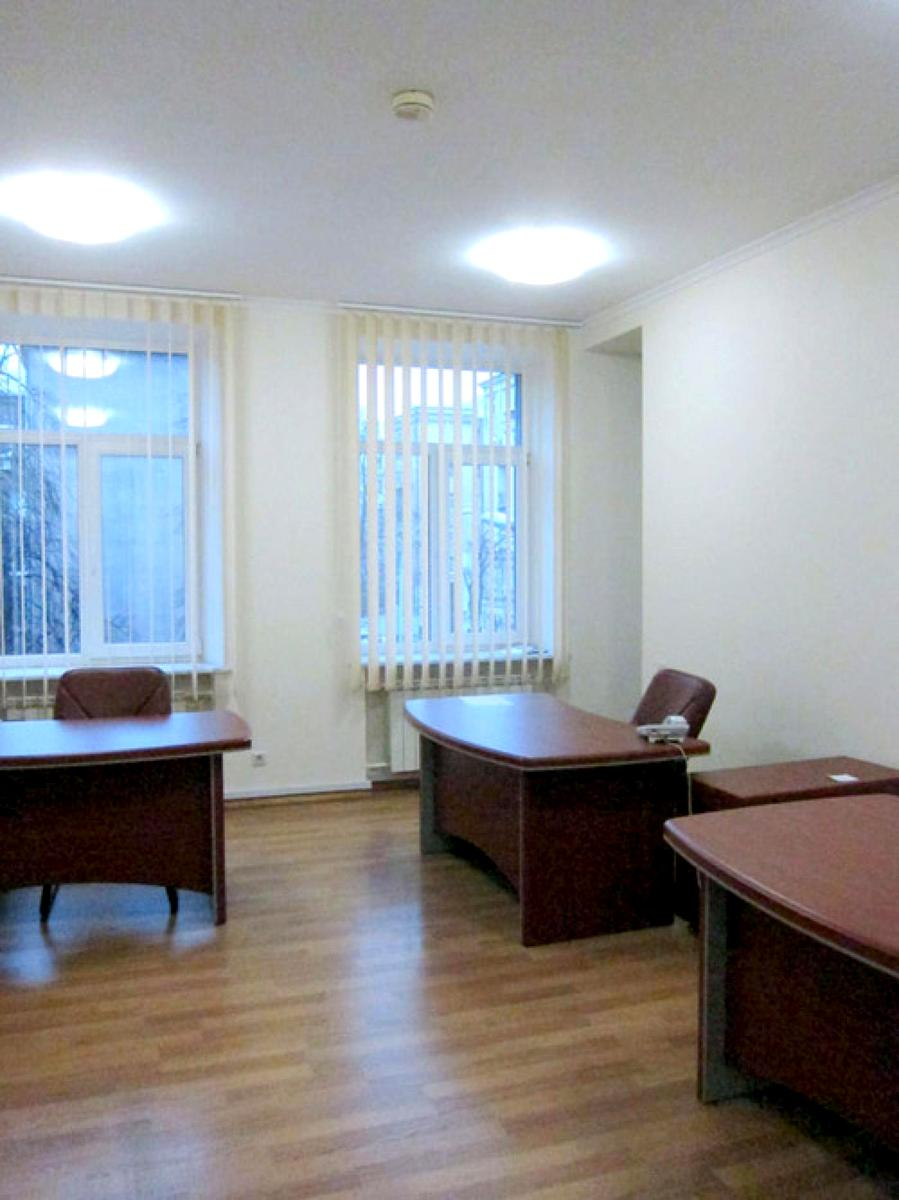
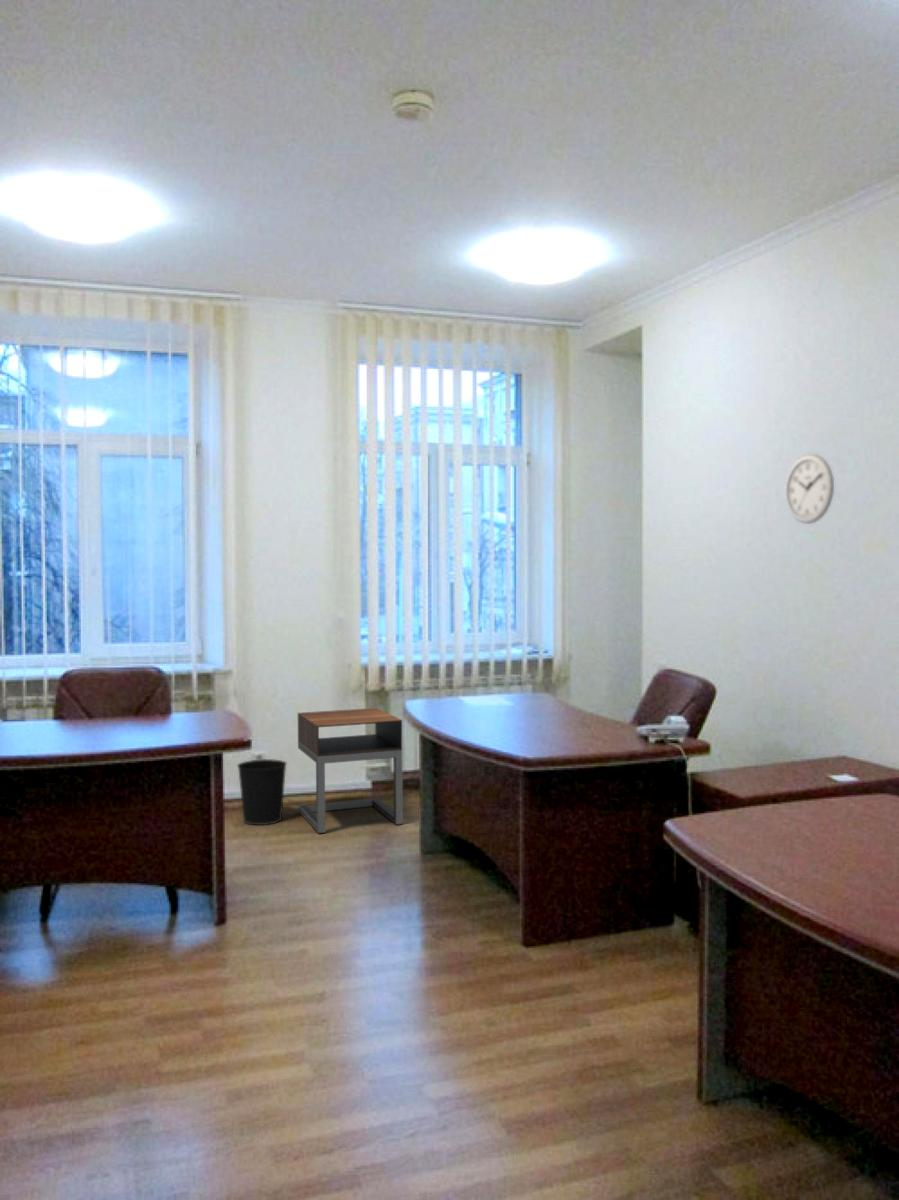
+ nightstand (348, 761)
+ wastebasket (262, 792)
+ wall clock (807, 488)
